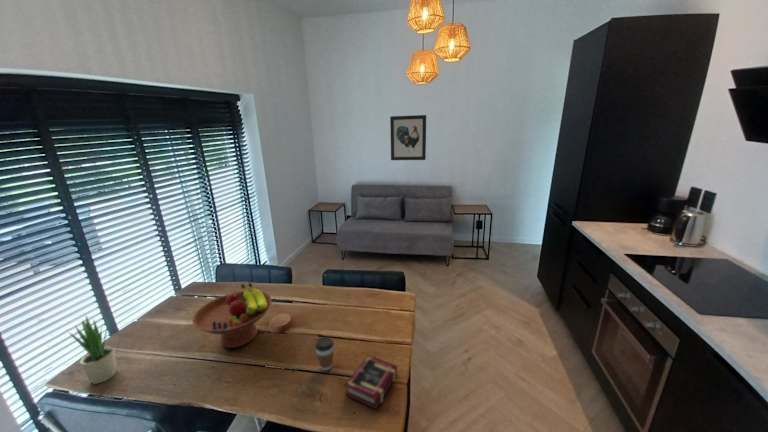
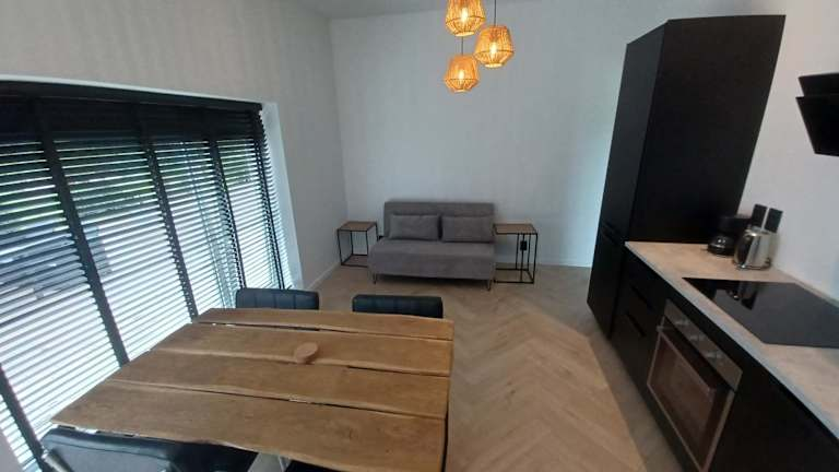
- coffee cup (325, 354)
- wall art (408, 138)
- fruit bowl (235, 317)
- potted plant (94, 345)
- book (372, 379)
